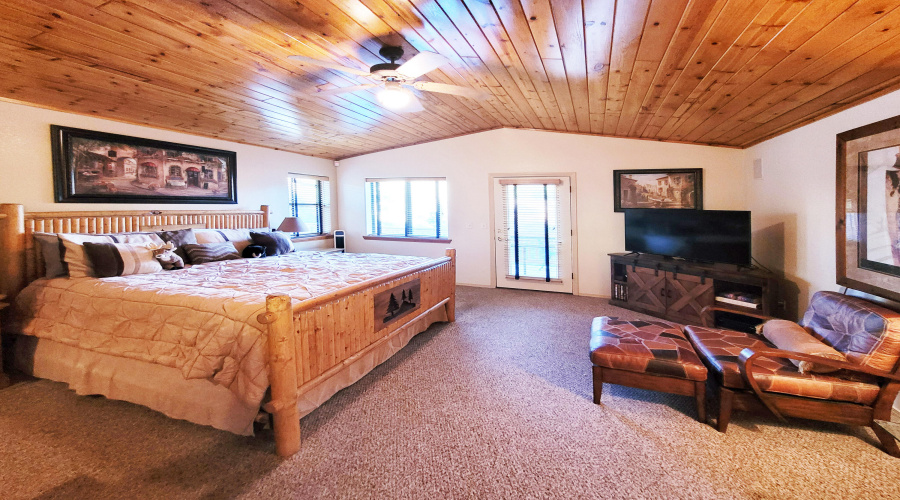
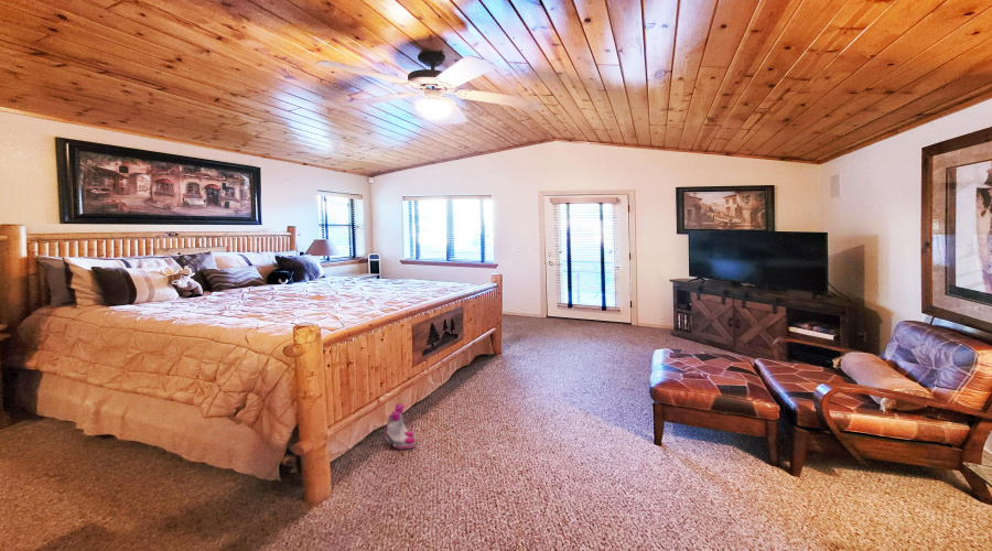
+ boots (399, 423)
